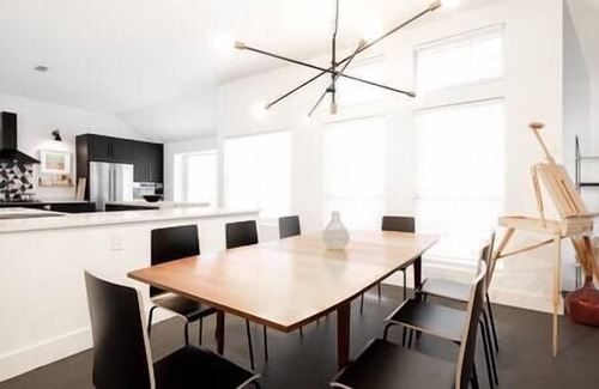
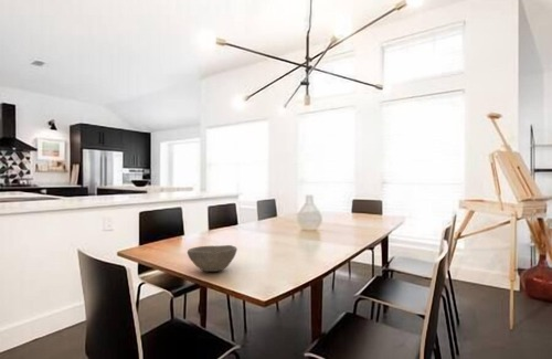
+ bowl (212, 257)
